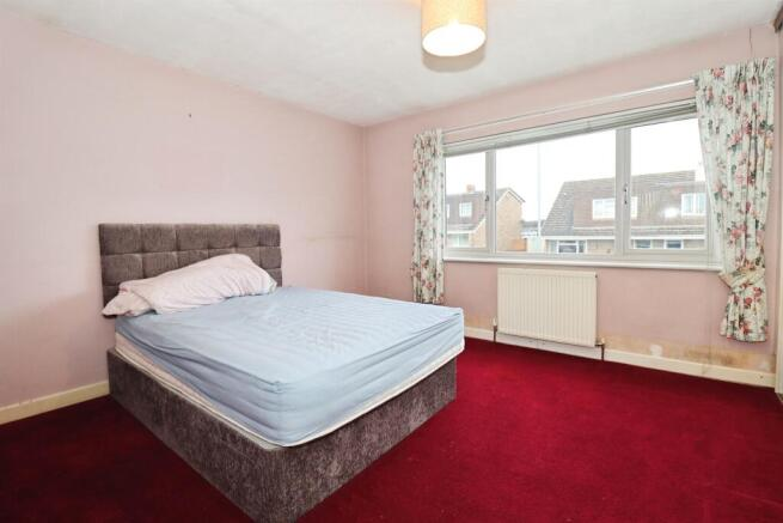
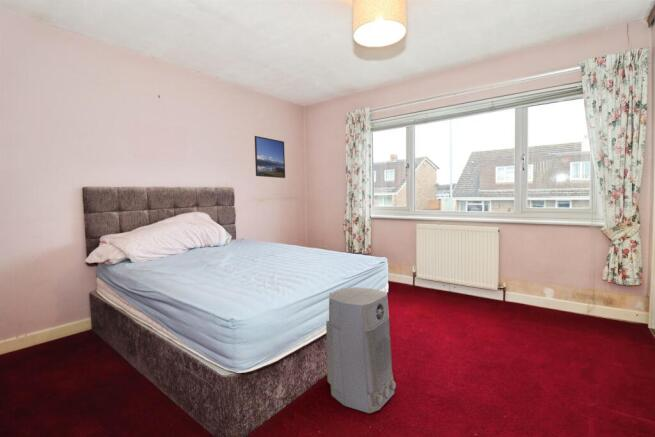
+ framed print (270, 158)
+ air purifier (358, 342)
